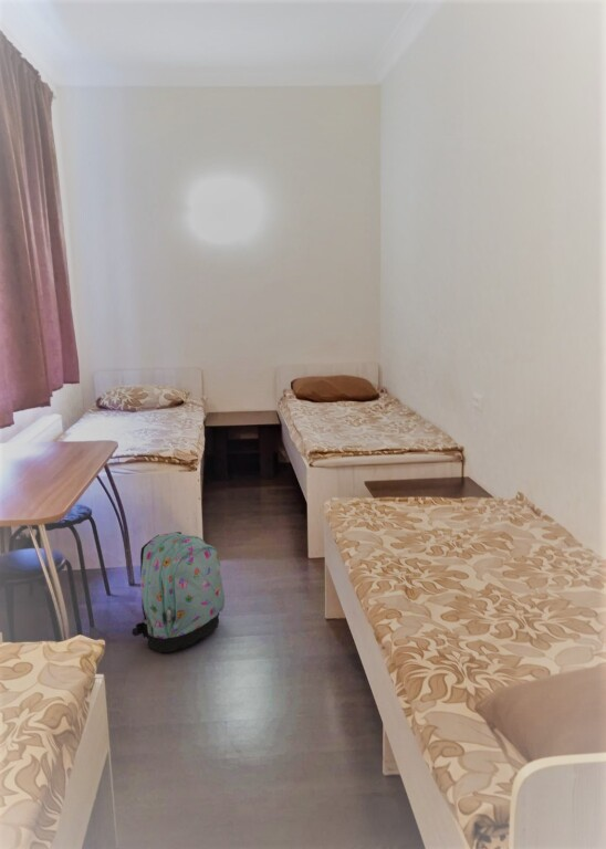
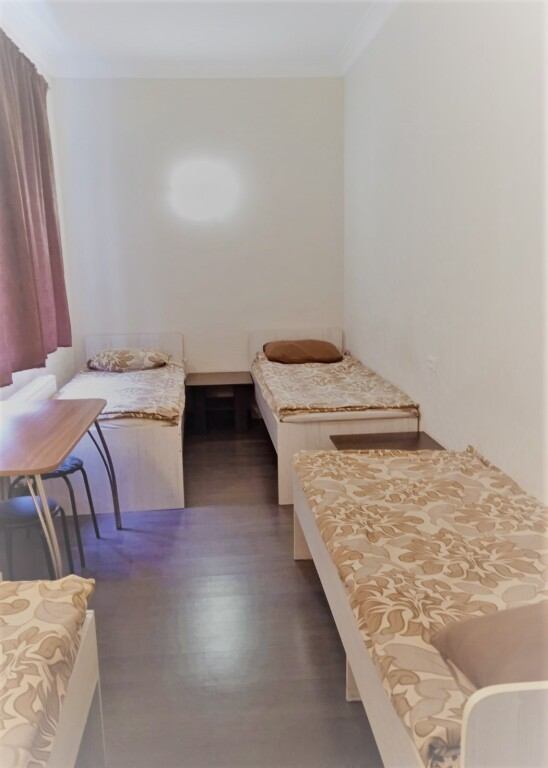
- backpack (182, 586)
